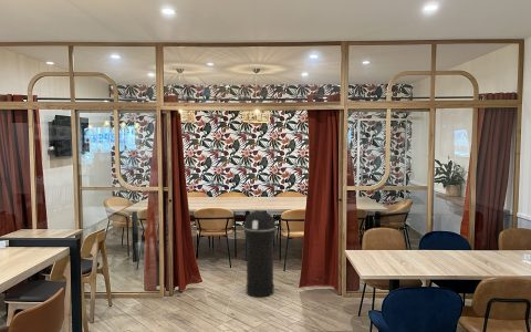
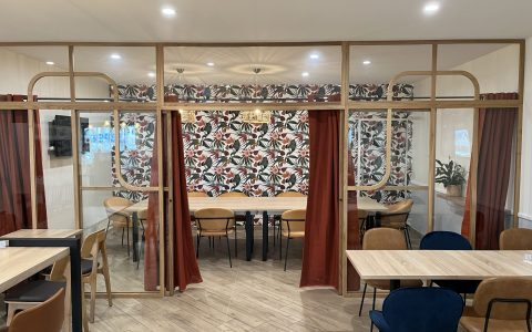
- trash can (259, 251)
